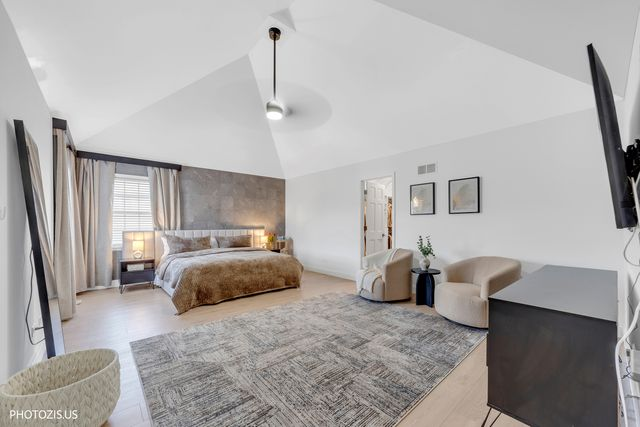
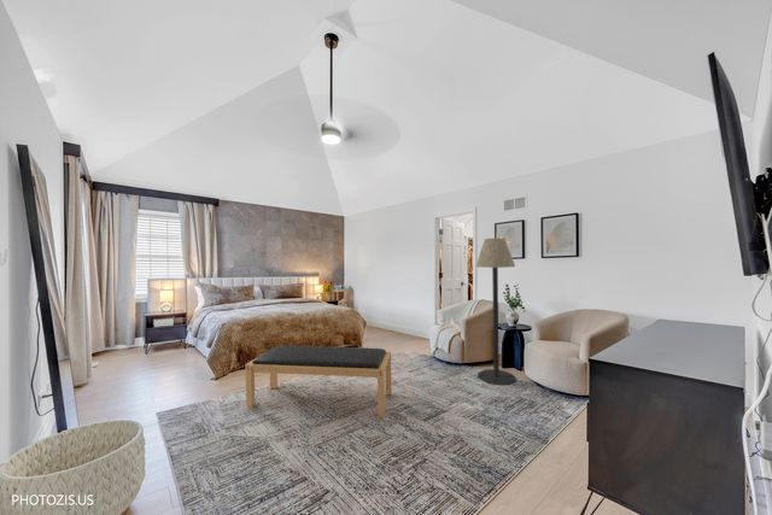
+ bench (322, 374)
+ floor lamp (495, 308)
